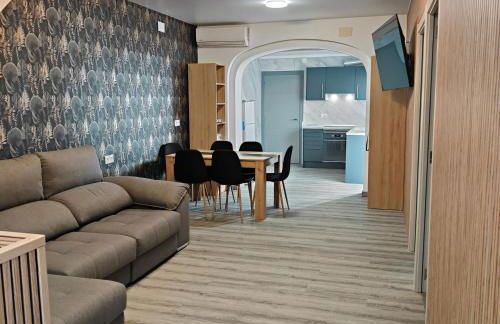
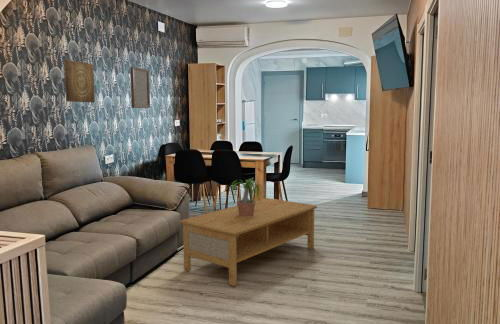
+ coffee table (253, 235)
+ home mirror (140, 88)
+ potted plant (251, 198)
+ wall art (80, 82)
